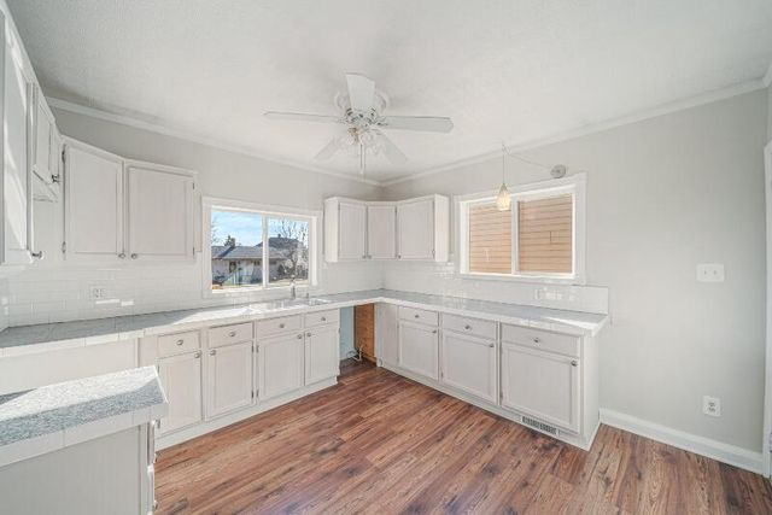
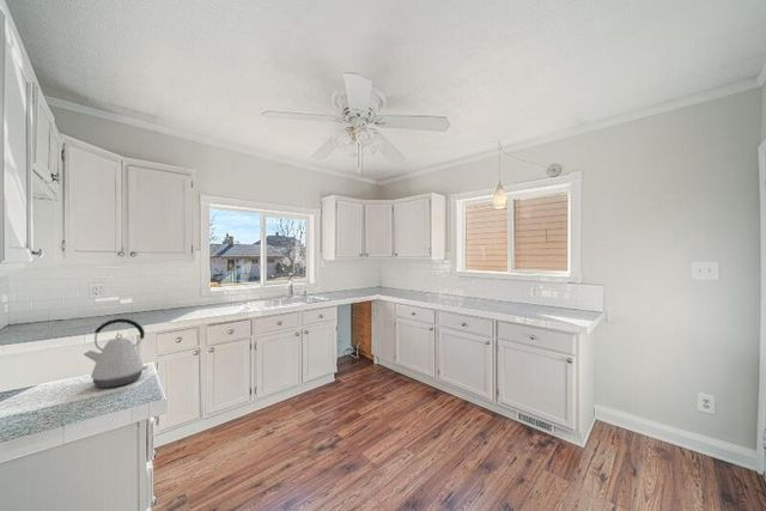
+ kettle (116, 349)
